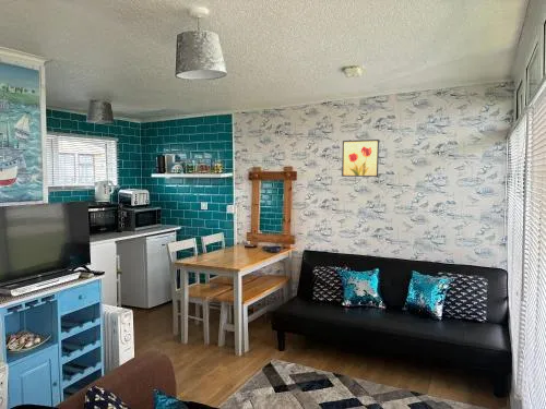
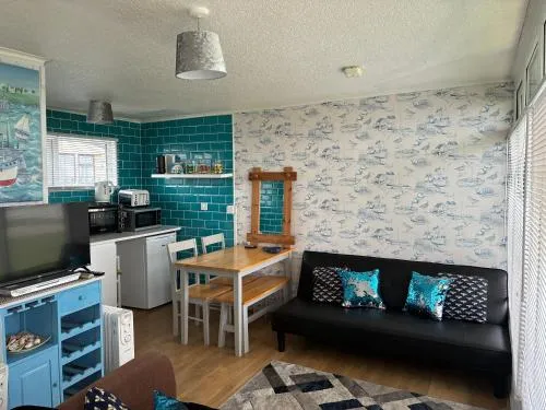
- wall art (359, 158)
